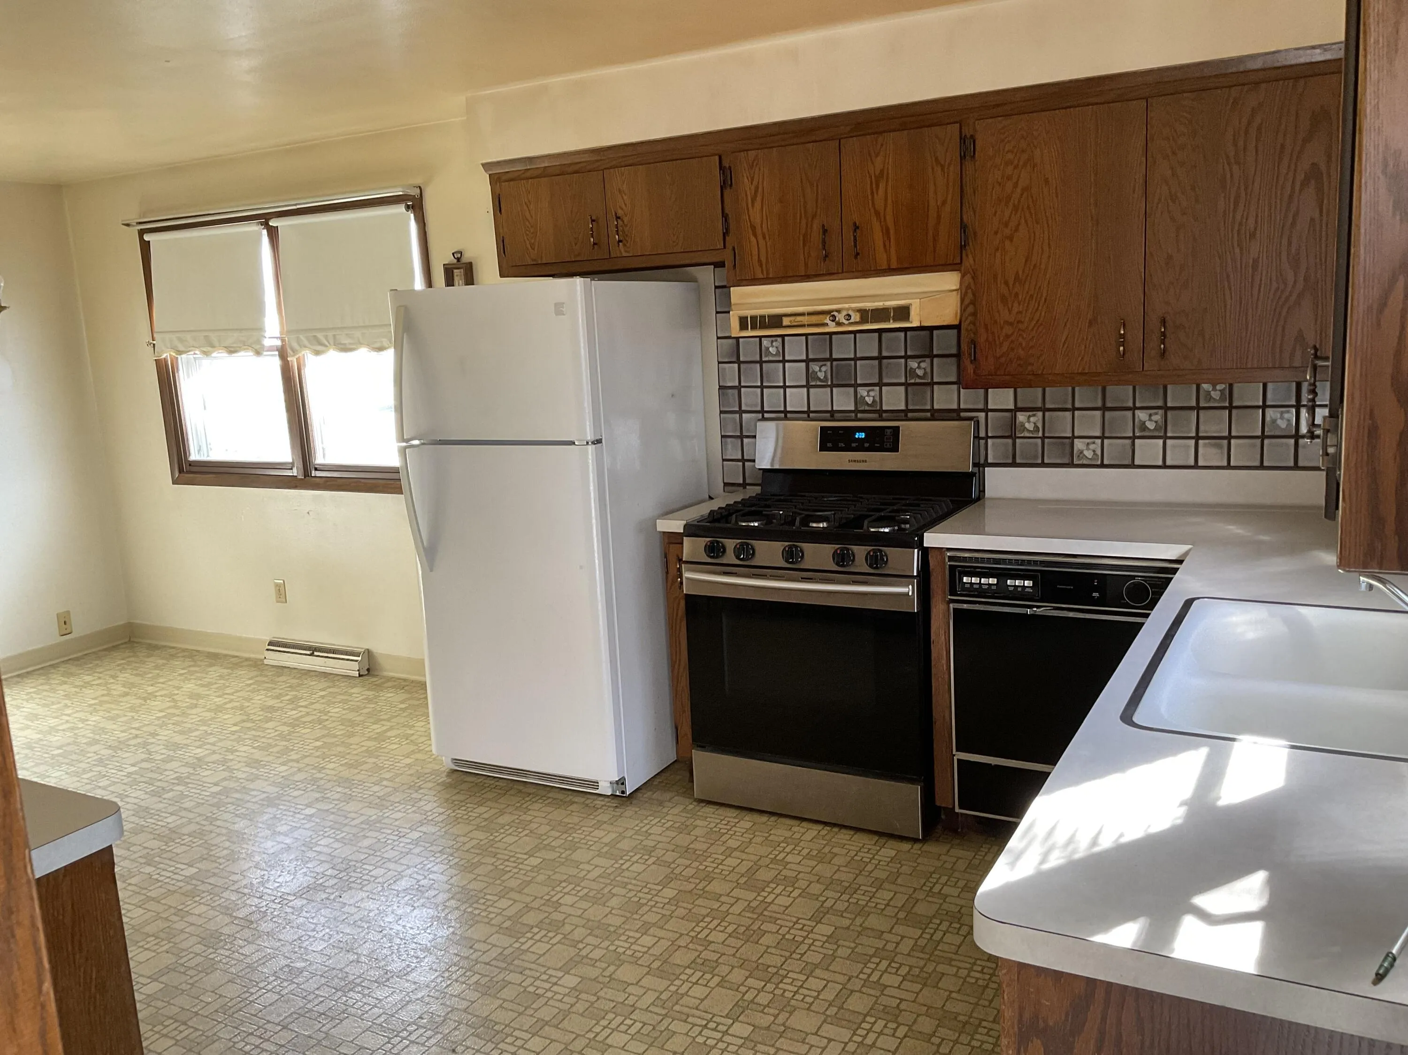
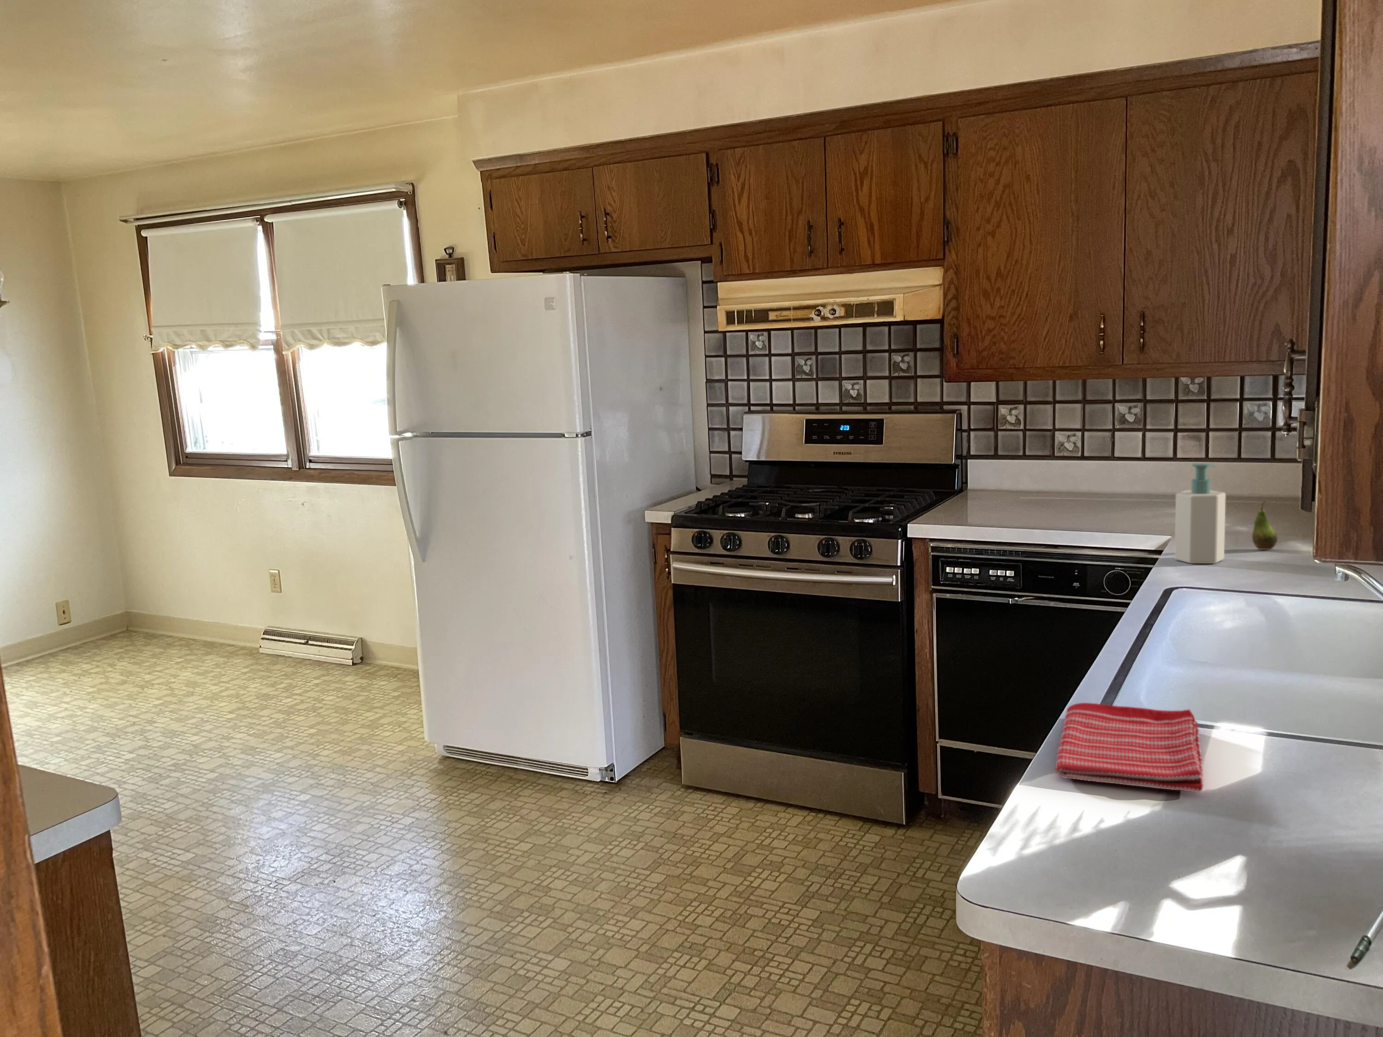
+ fruit (1265, 524)
+ dish towel (1129, 743)
+ soap bottle (1200, 512)
